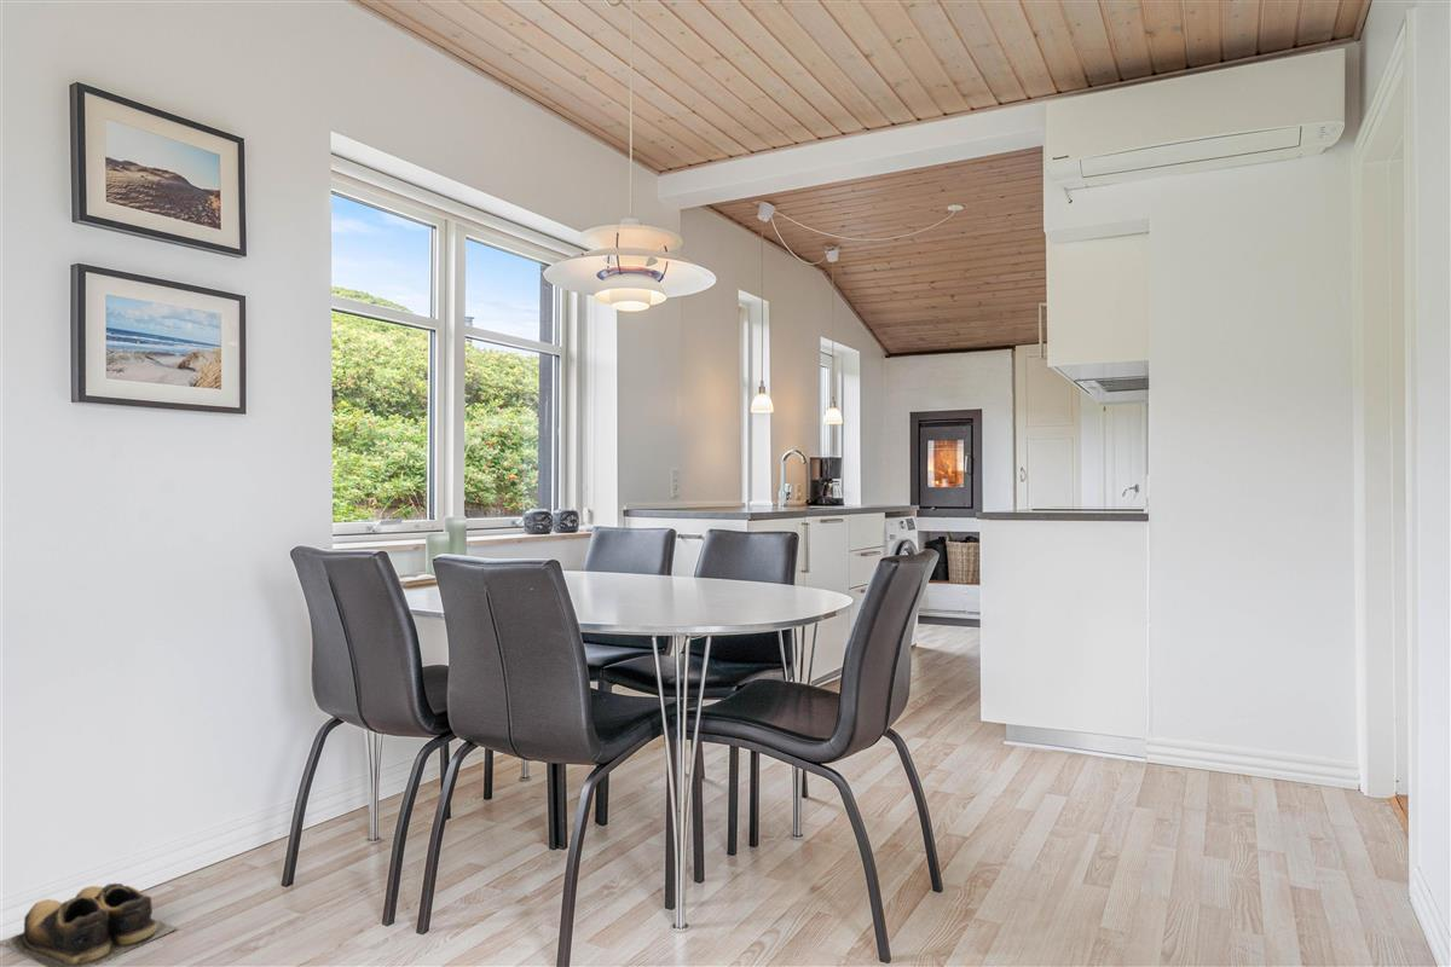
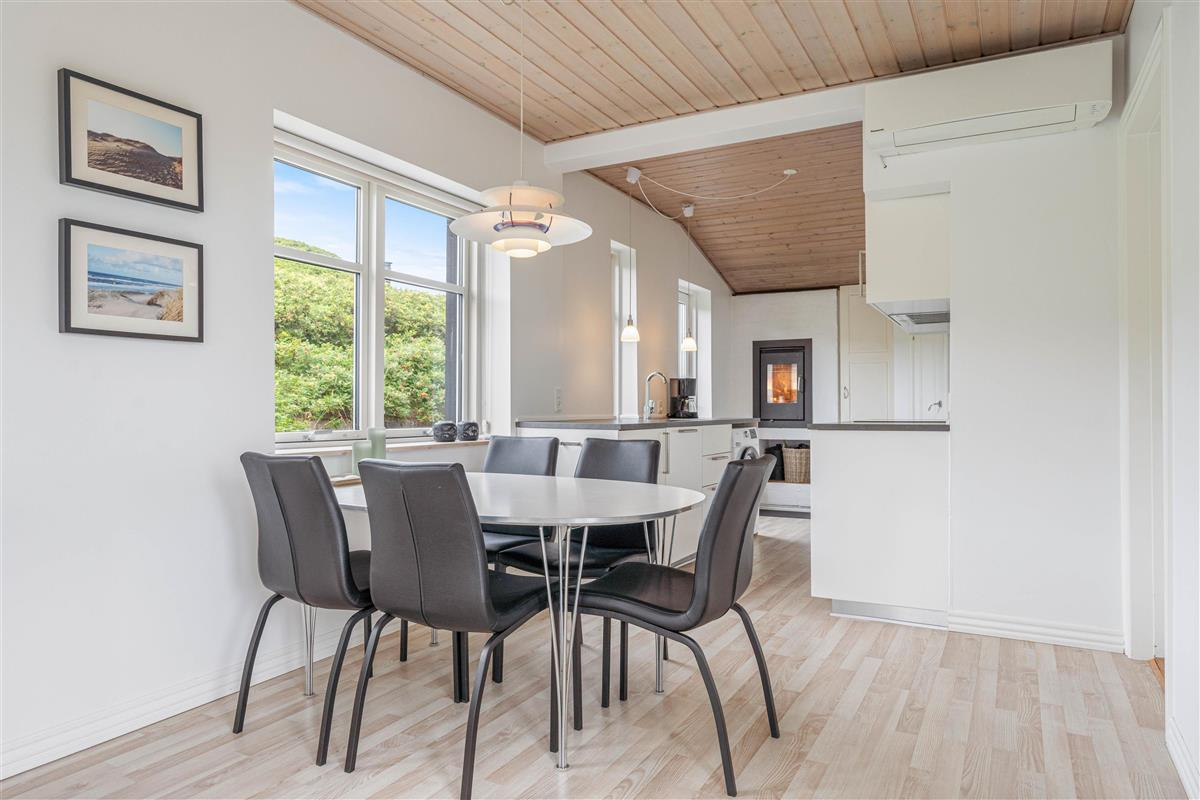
- shoes (88, 913)
